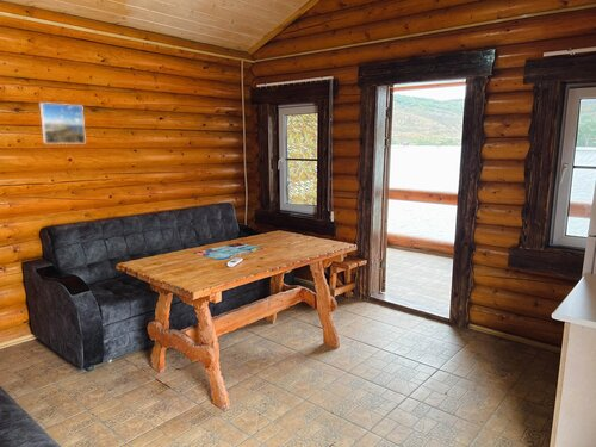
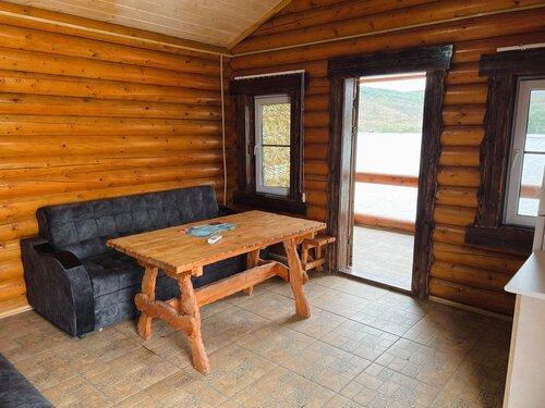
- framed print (63, 124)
